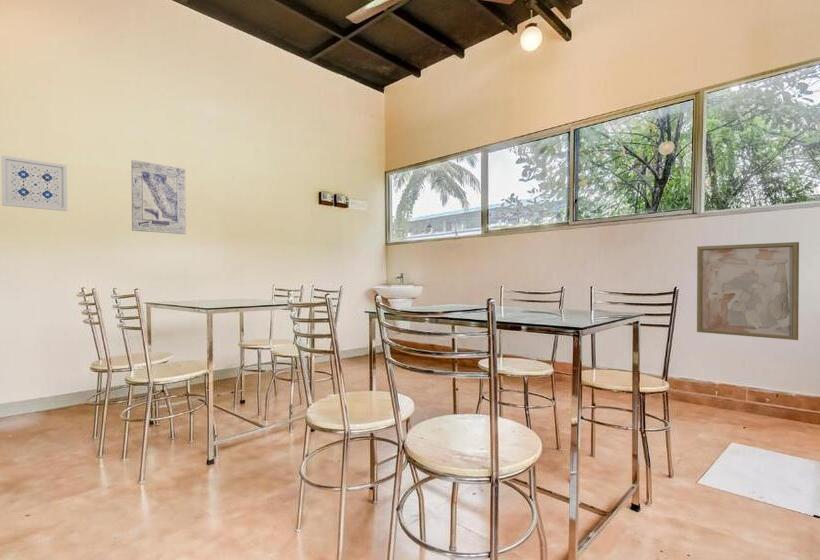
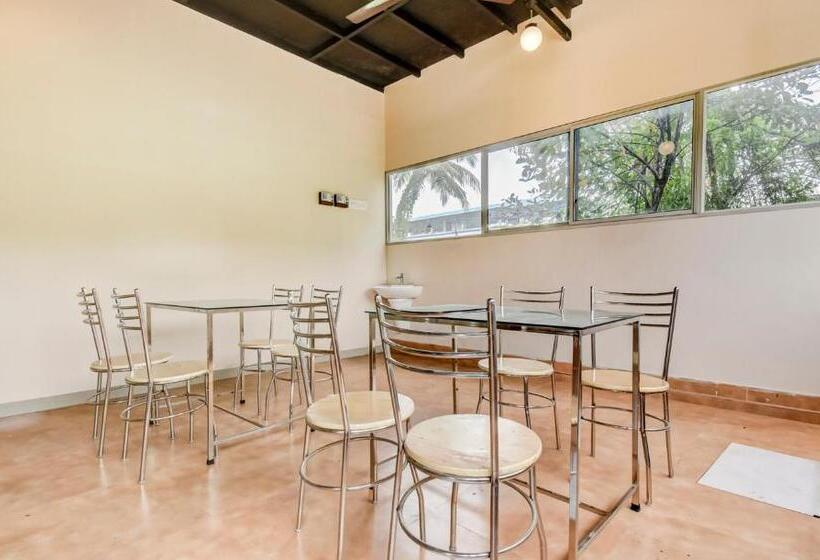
- wall art (744, 290)
- wall art (159, 198)
- wall art (35, 184)
